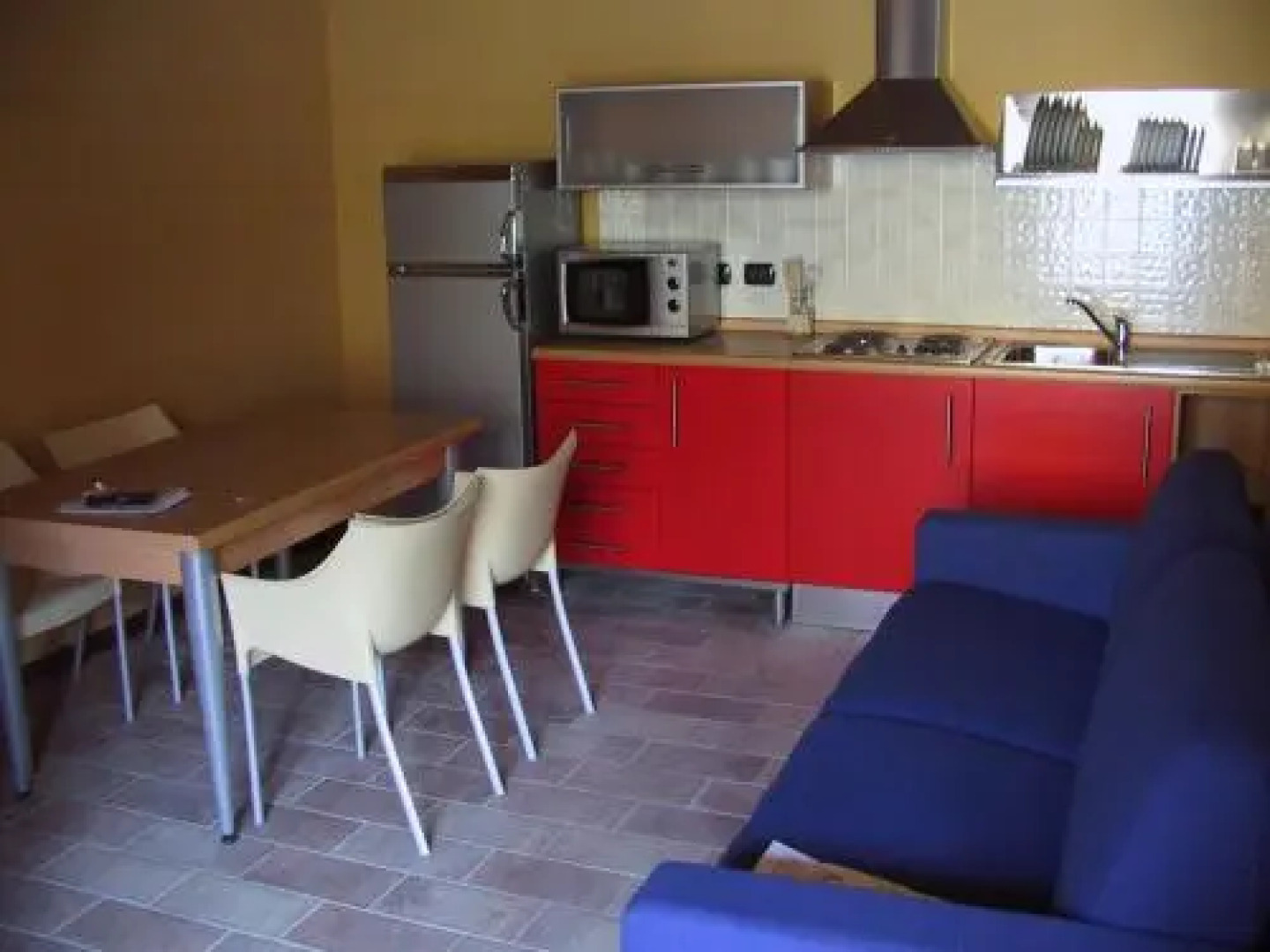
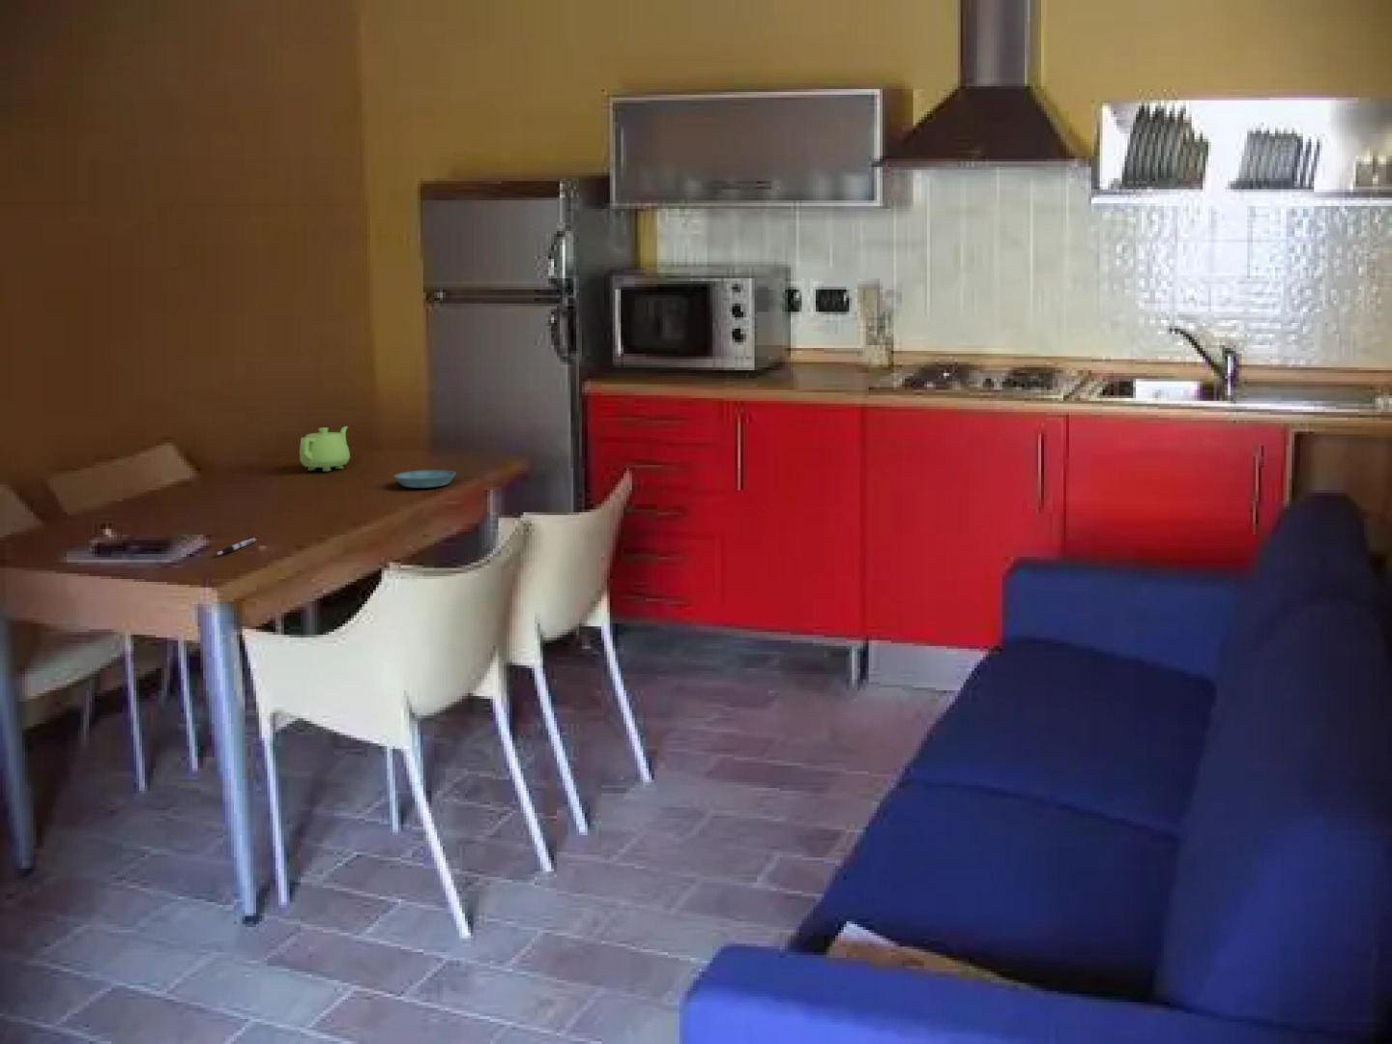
+ teapot (326, 447)
+ saucer (425, 478)
+ pen (236, 546)
